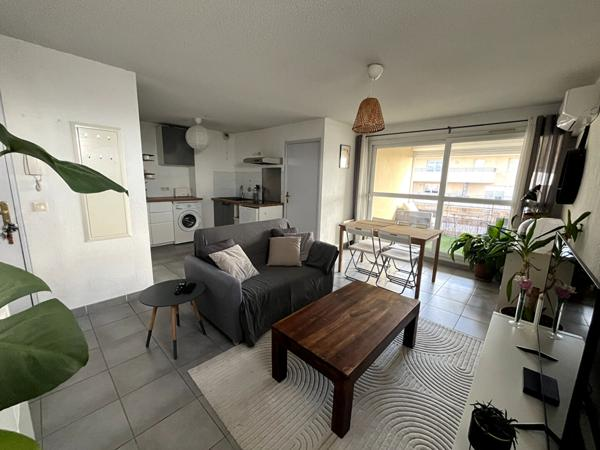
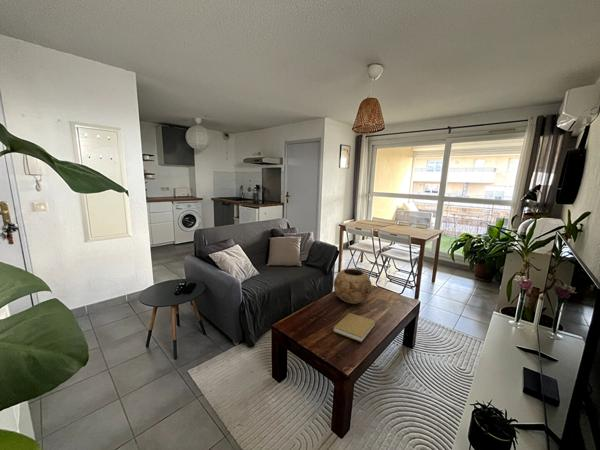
+ decorative bowl (352, 285)
+ book (354, 326)
